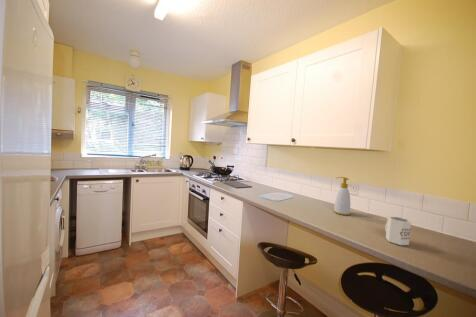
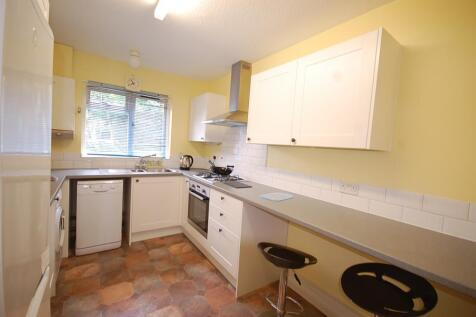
- soap bottle (343, 195)
- mug (396, 230)
